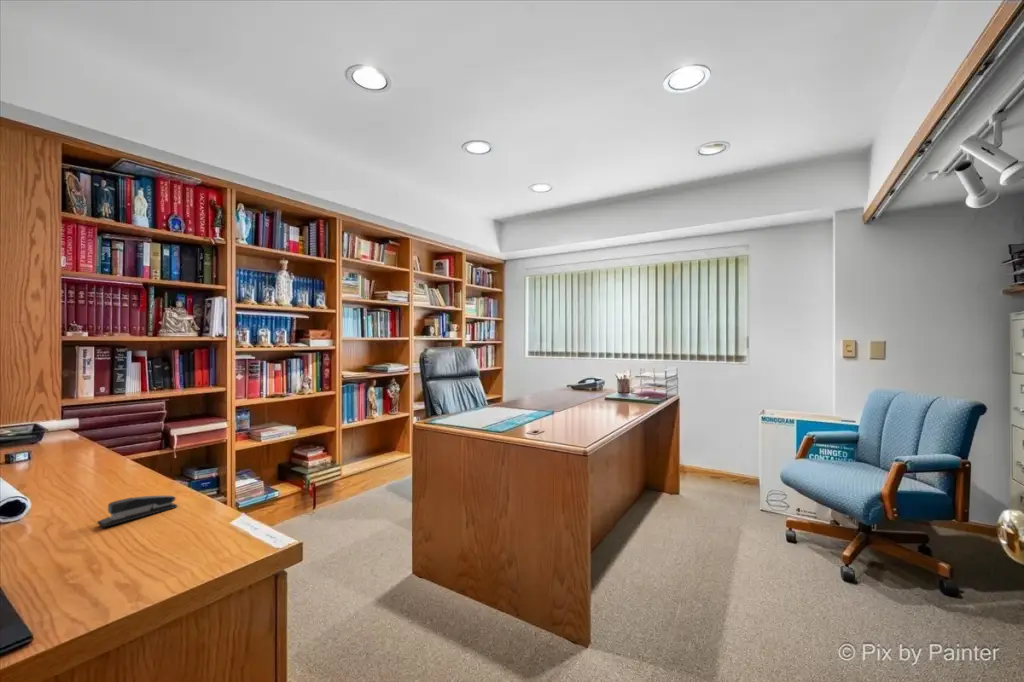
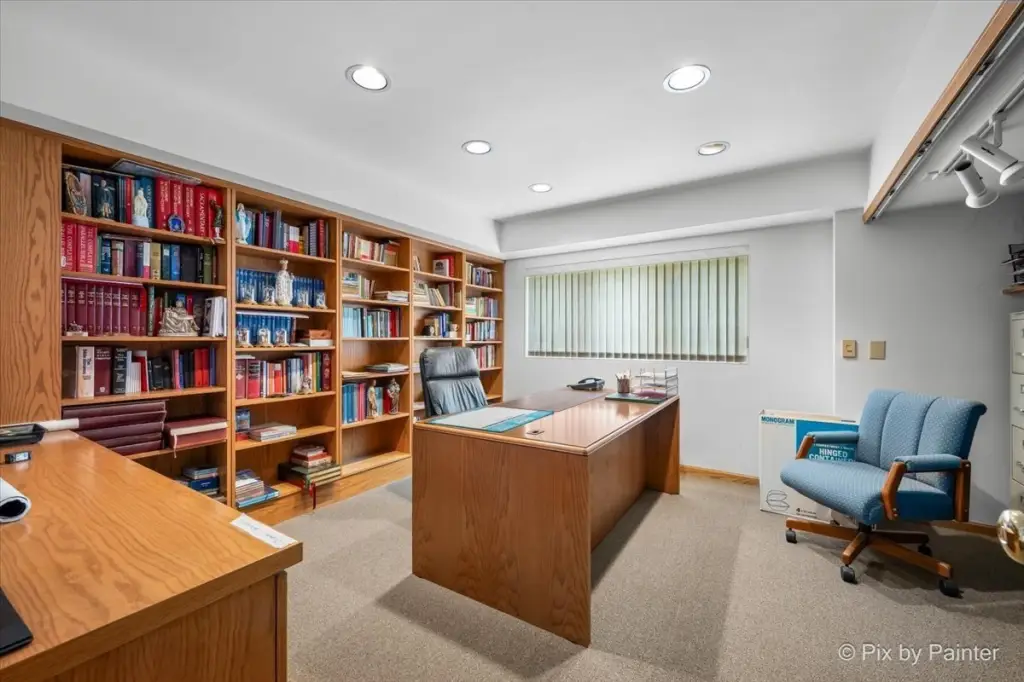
- stapler (139, 506)
